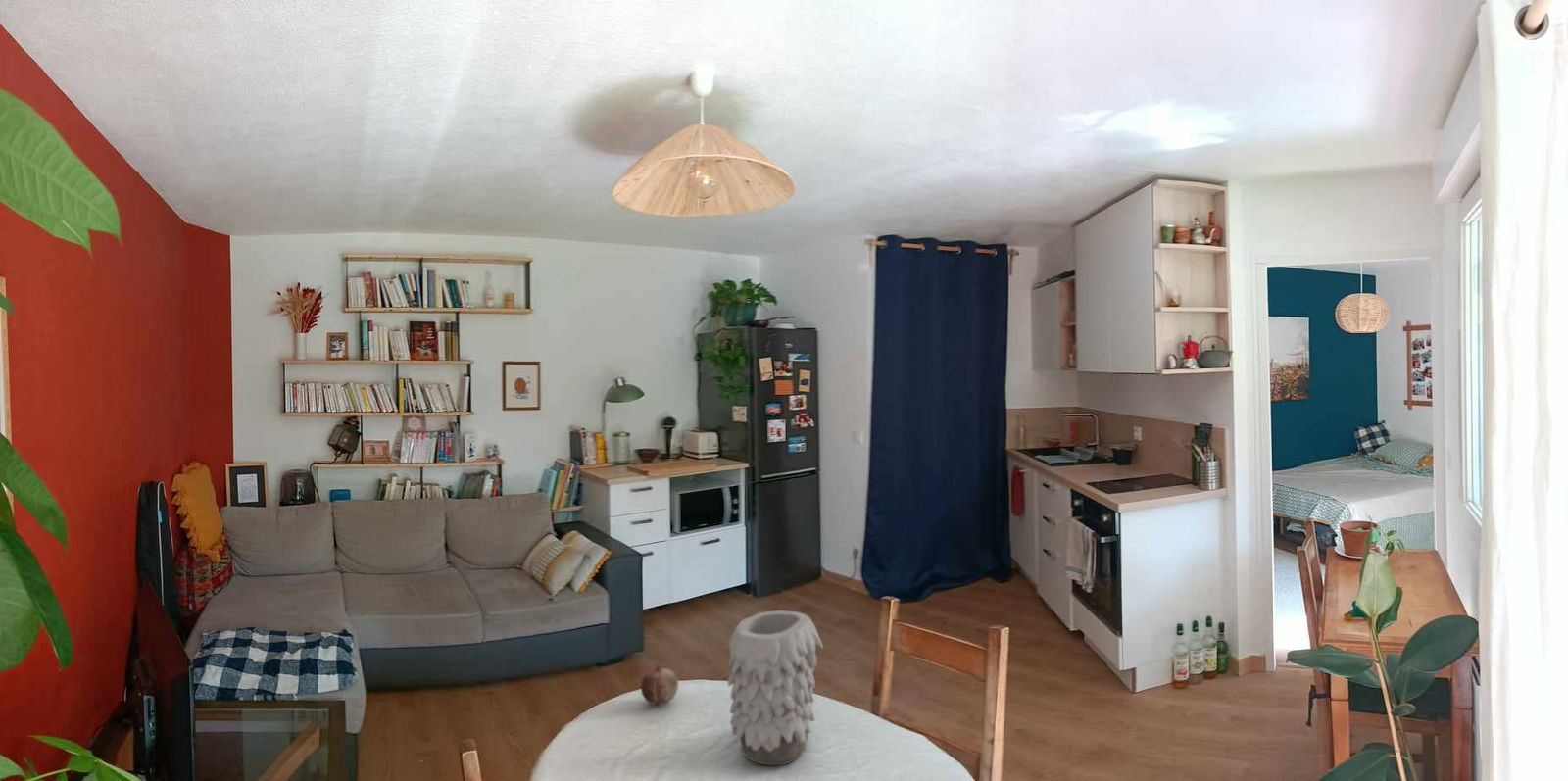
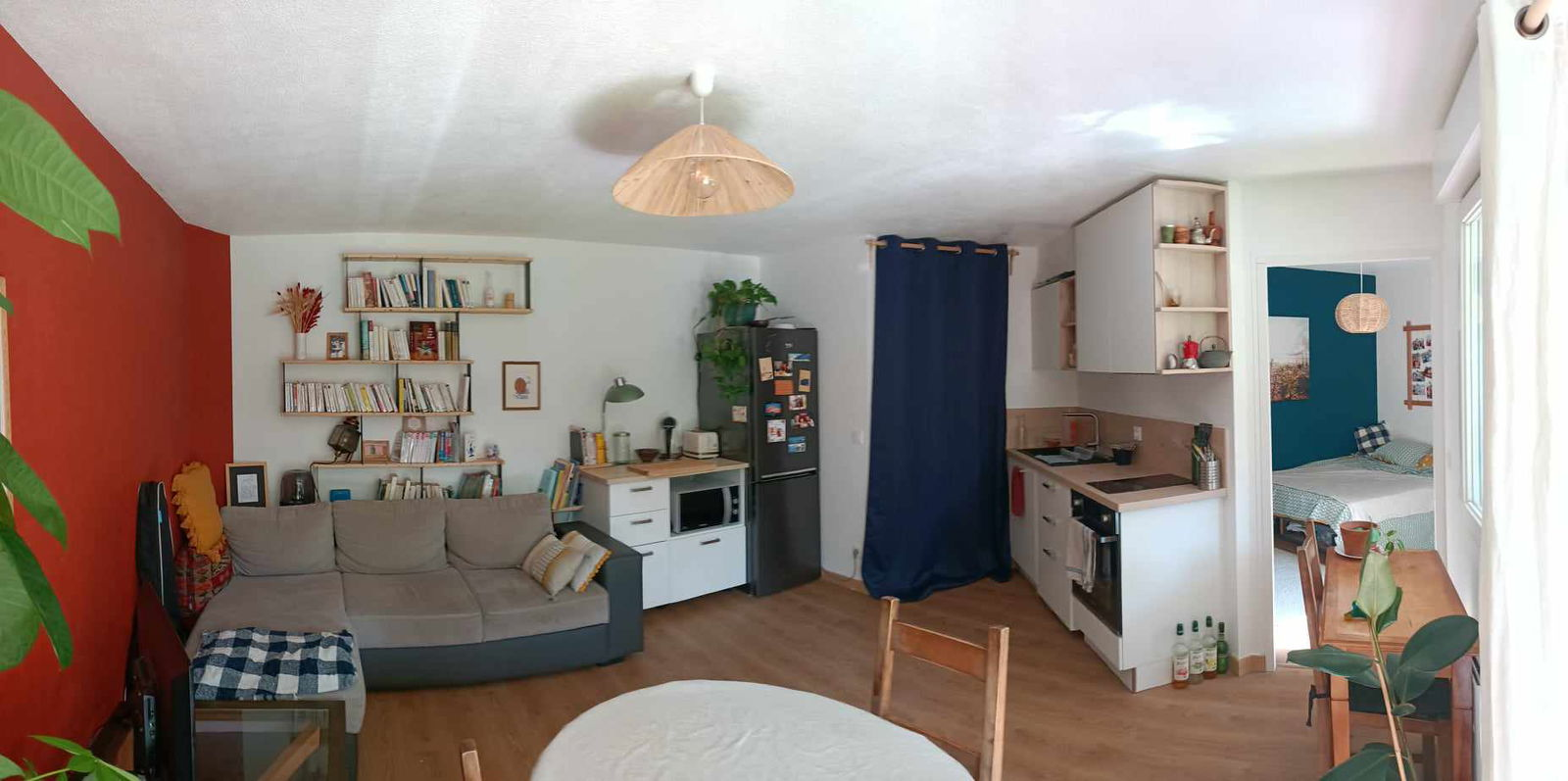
- fruit (660, 684)
- vase (777, 681)
